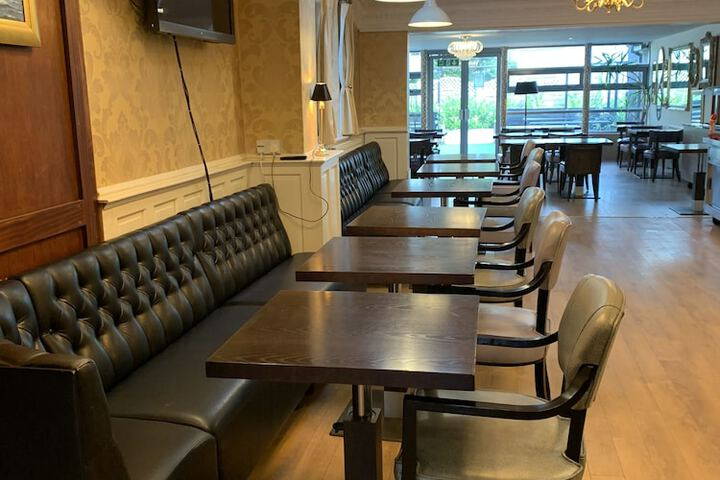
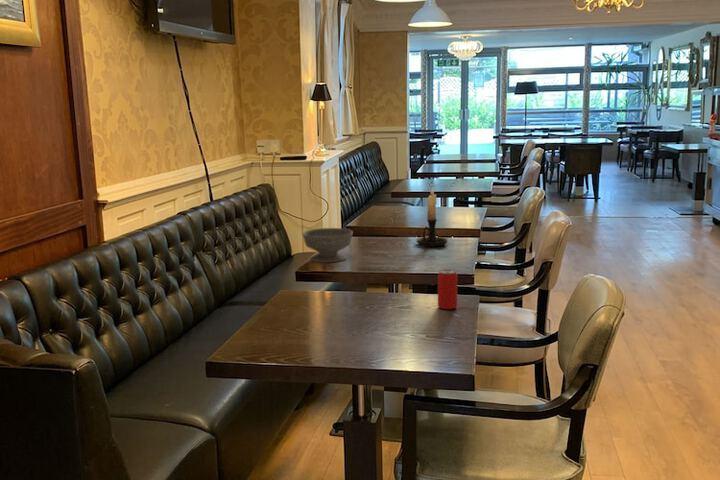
+ candle holder (430, 216)
+ beverage can (447, 289)
+ bowl (328, 245)
